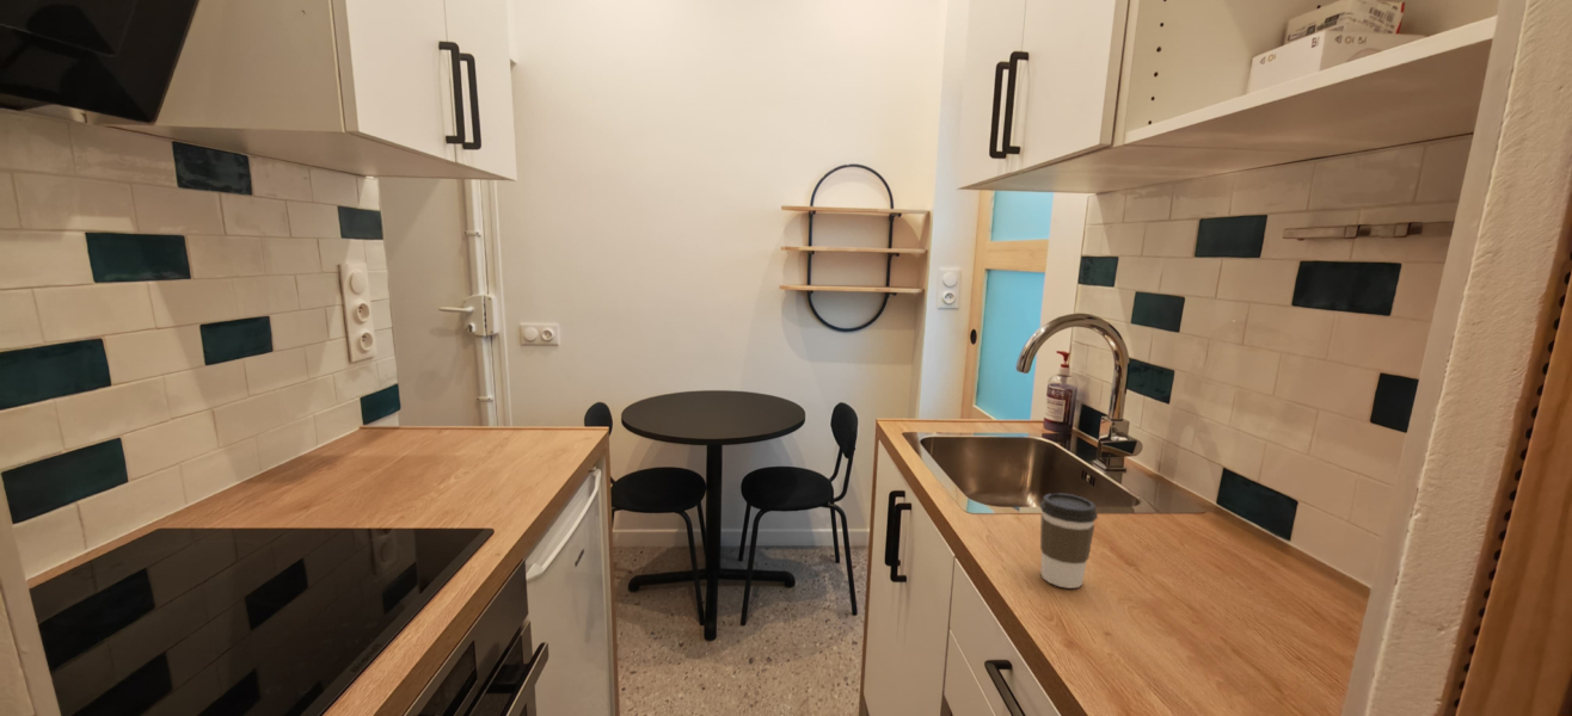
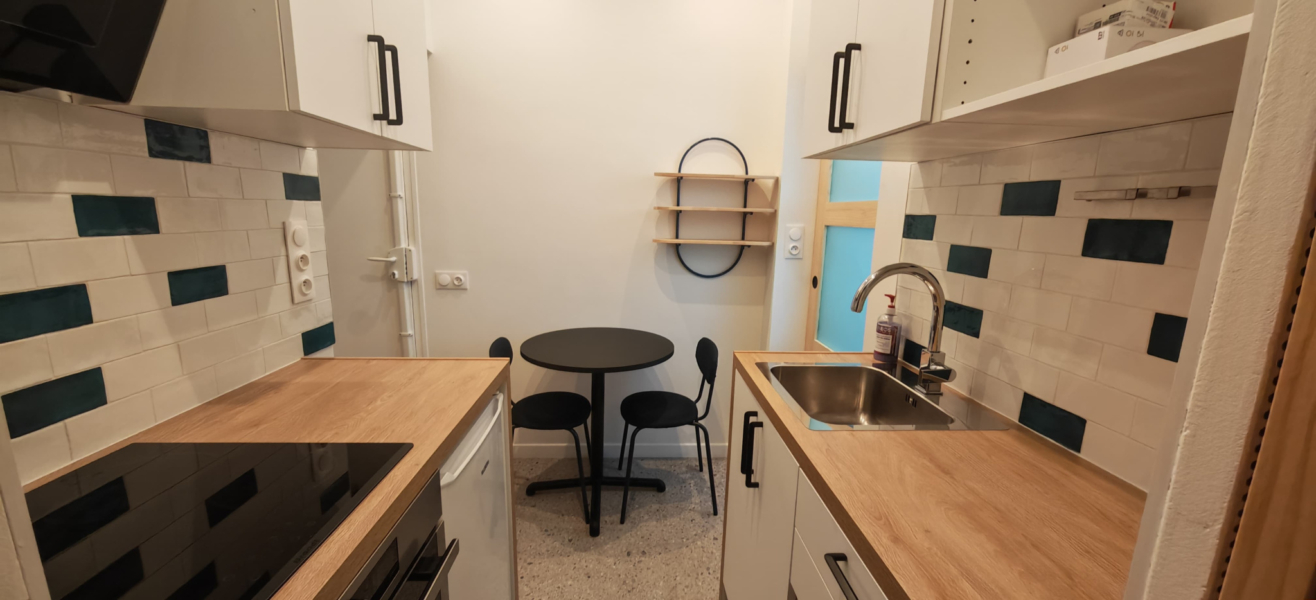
- coffee cup (1064, 539)
